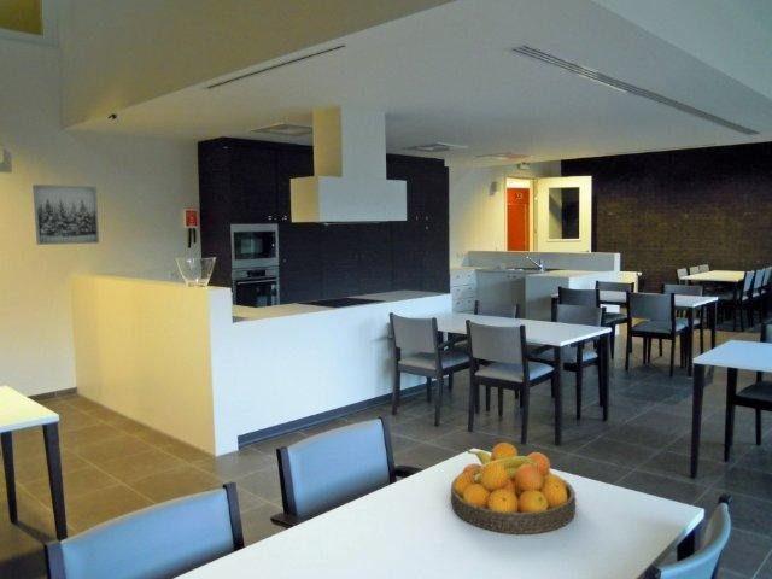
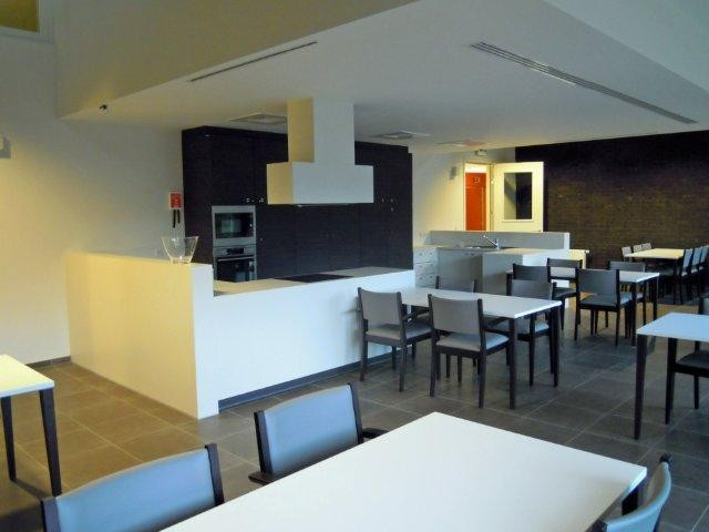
- fruit bowl (511, 479)
- wall art (66, 215)
